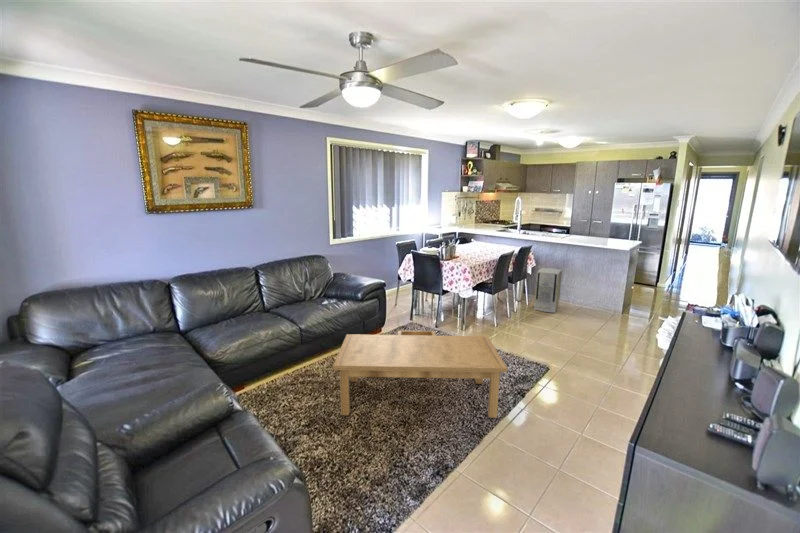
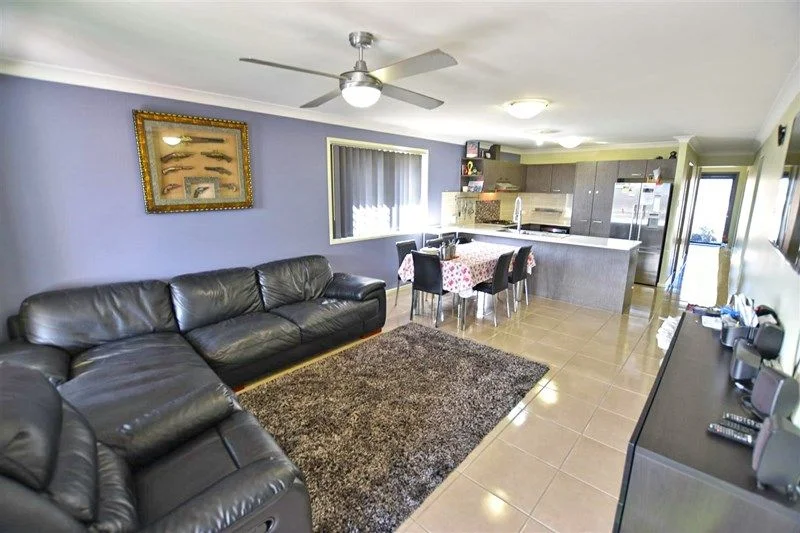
- air purifier (548, 289)
- coffee table (417, 373)
